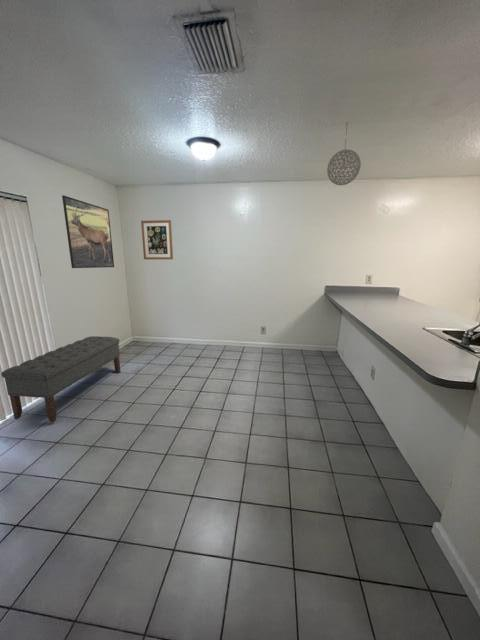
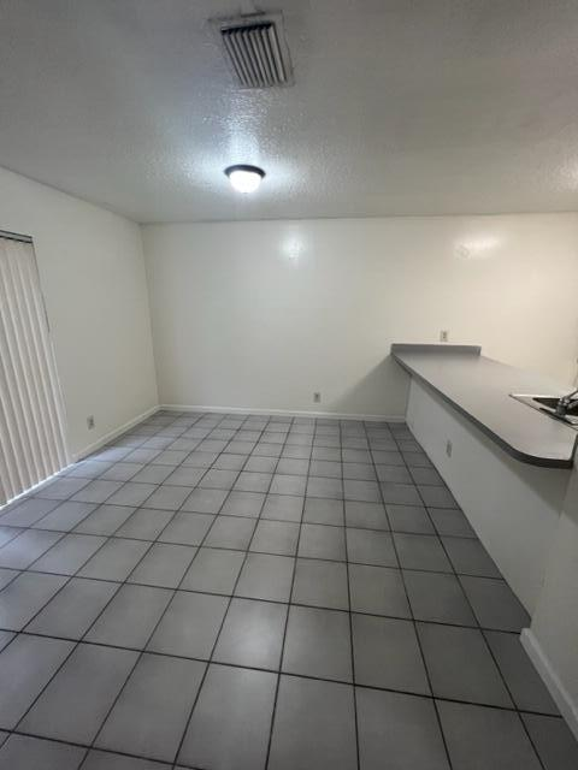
- bench (73, 371)
- wall art (157, 240)
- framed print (91, 236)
- pendant light (344, 154)
